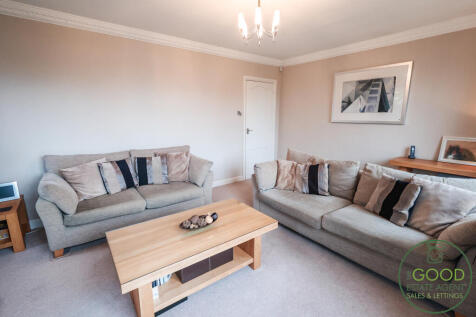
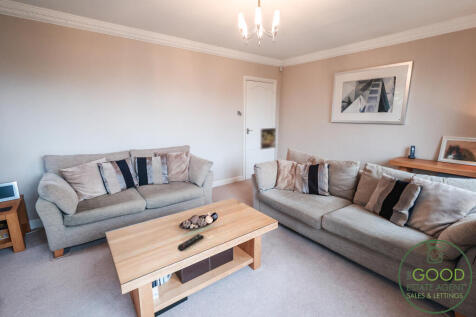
+ remote control (191, 241)
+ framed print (268, 138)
